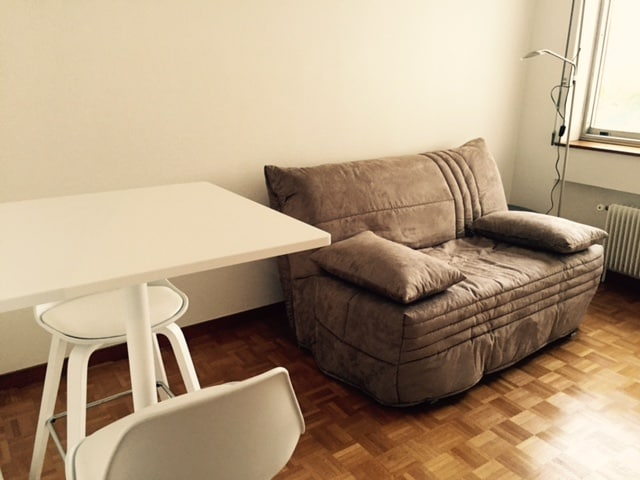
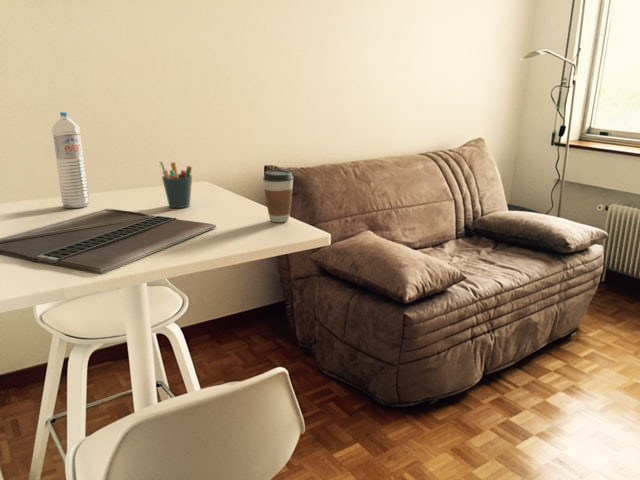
+ pen holder (177, 183)
+ water bottle (70, 160)
+ coffee cup (278, 196)
+ laptop (104, 234)
